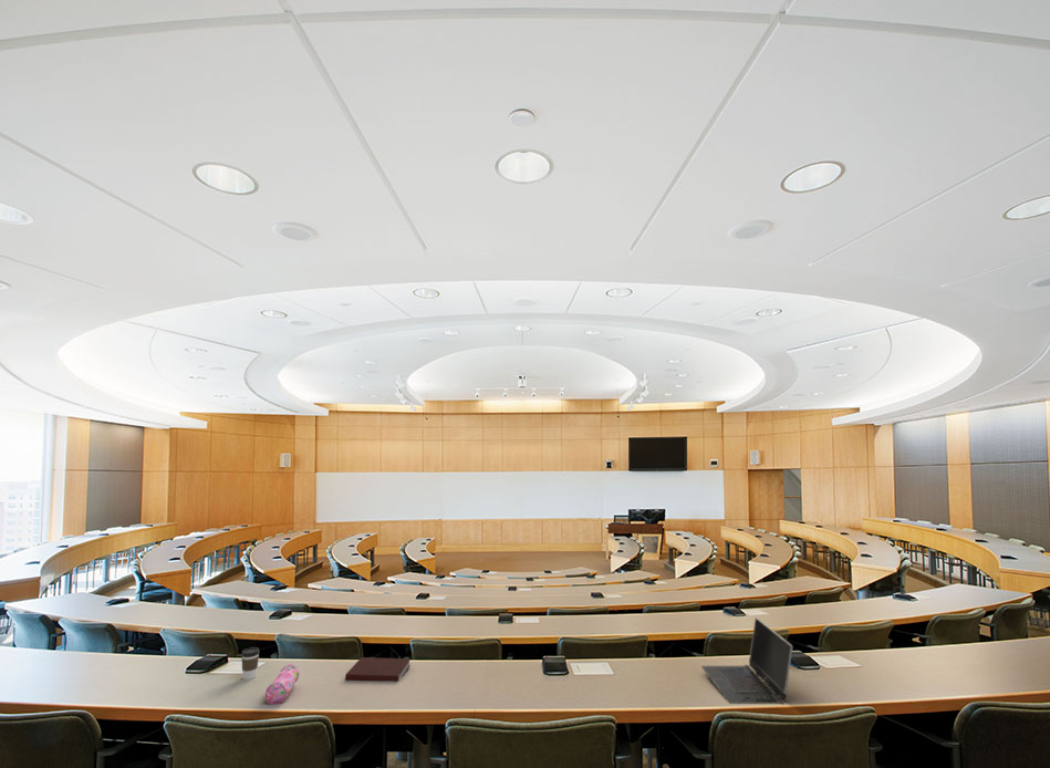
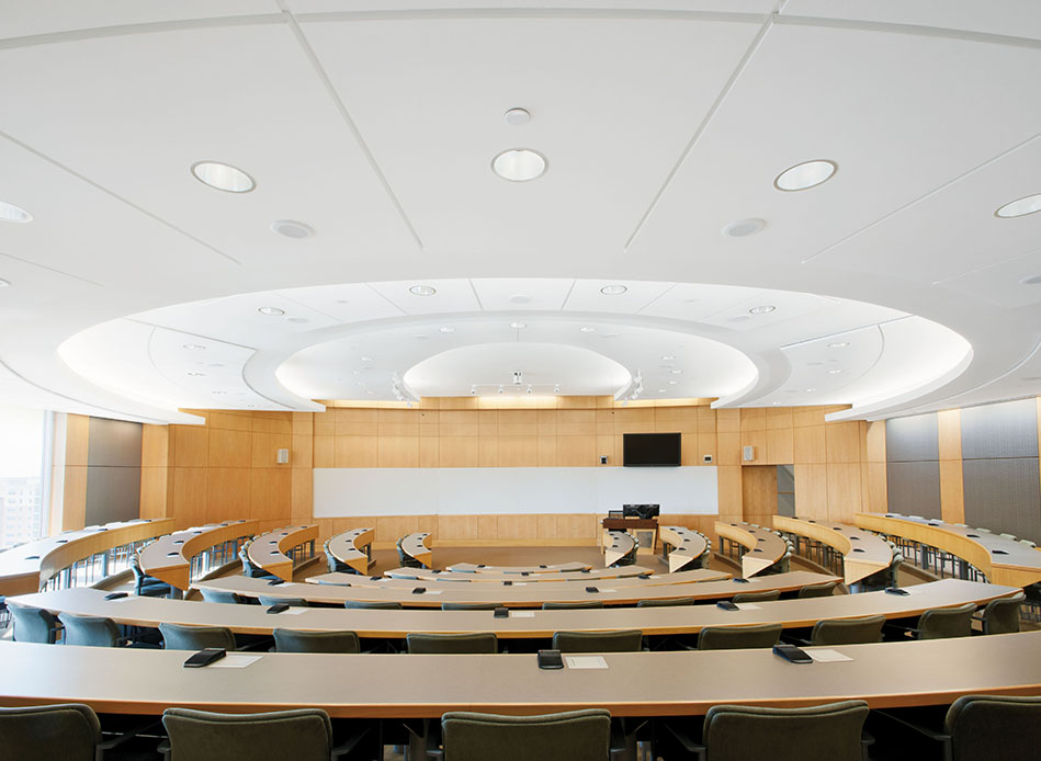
- coffee cup (250, 663)
- laptop computer (749, 658)
- pencil case (282, 683)
- notebook (378, 670)
